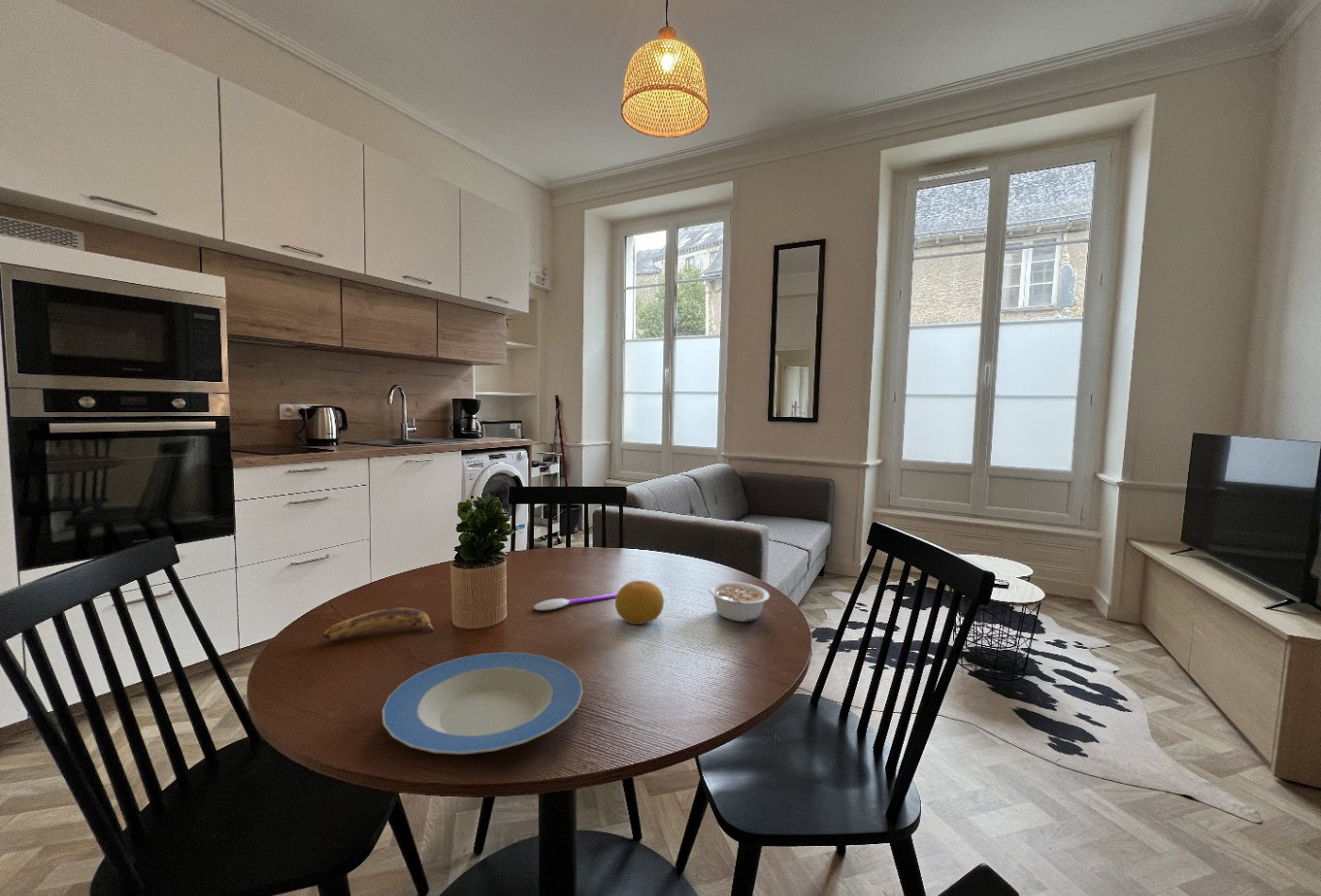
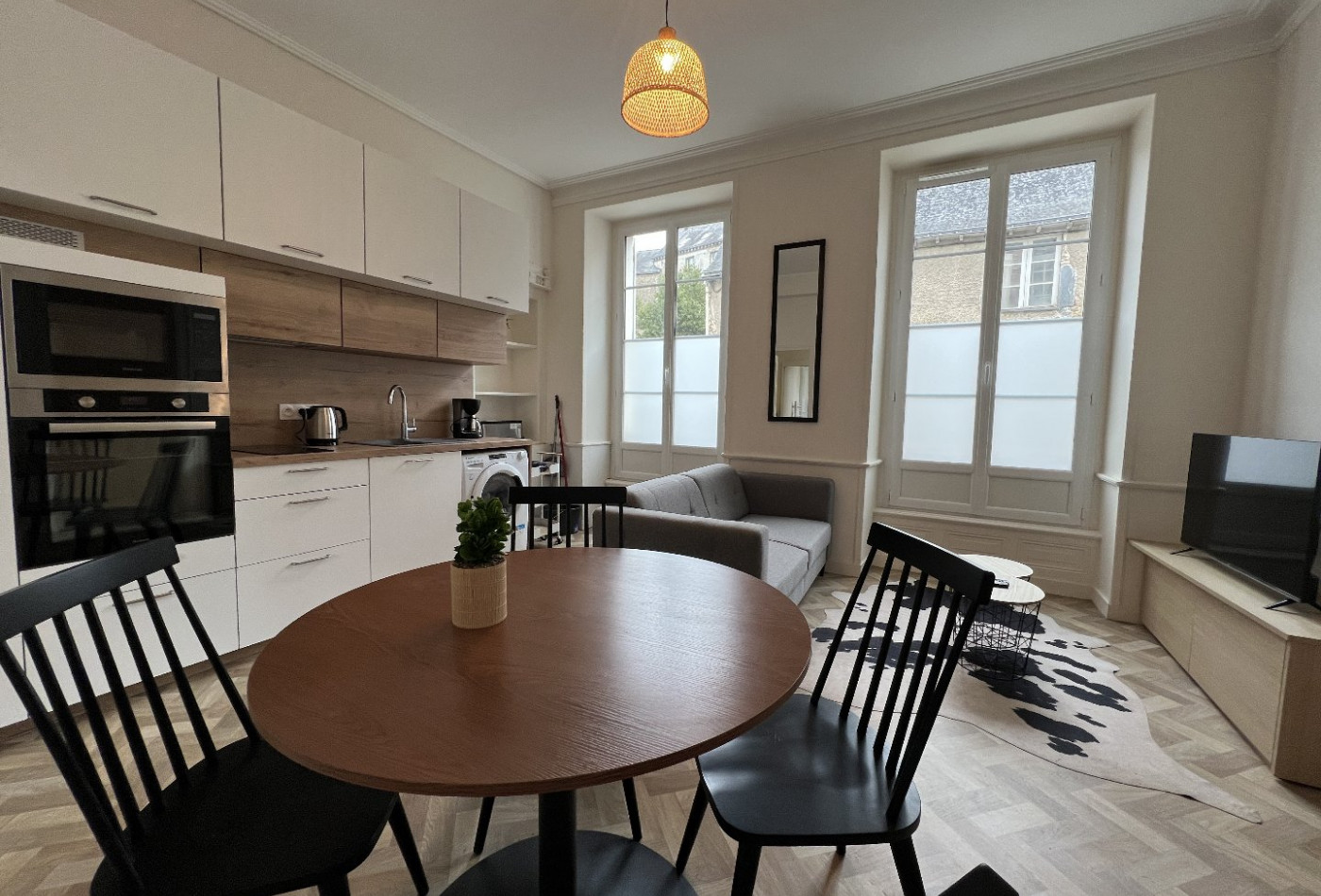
- legume (740, 601)
- fruit (640, 601)
- banana (380, 622)
- spoon (577, 599)
- plate (487, 705)
